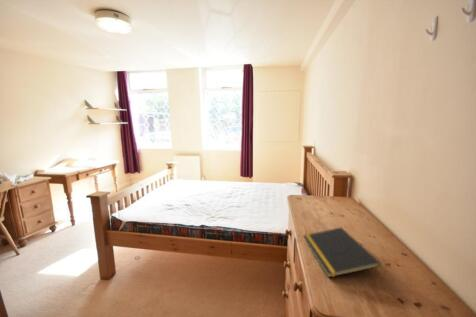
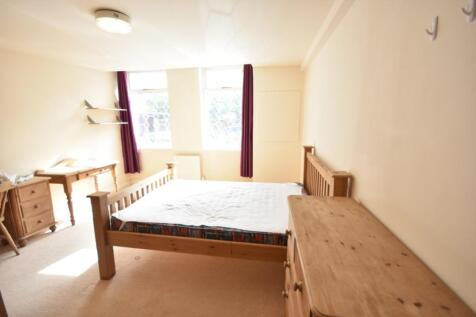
- notepad (335, 248)
